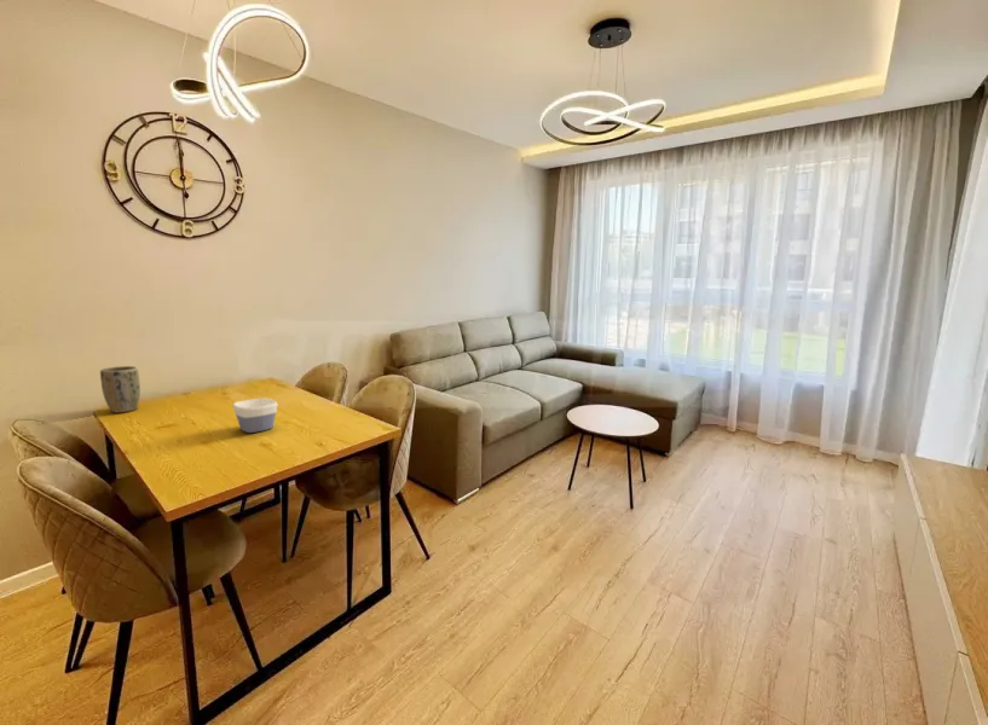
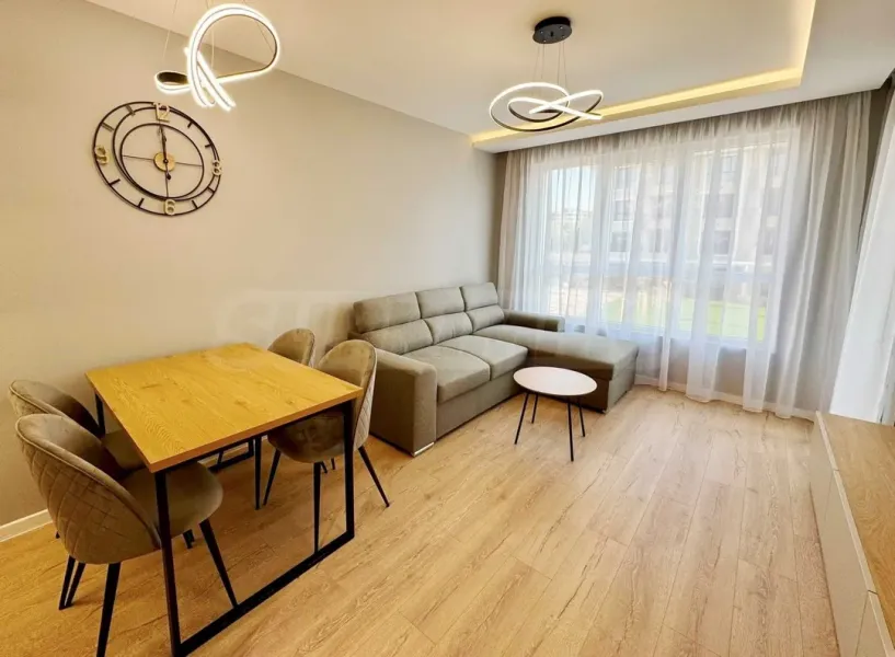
- plant pot (121, 389)
- bowl (255, 414)
